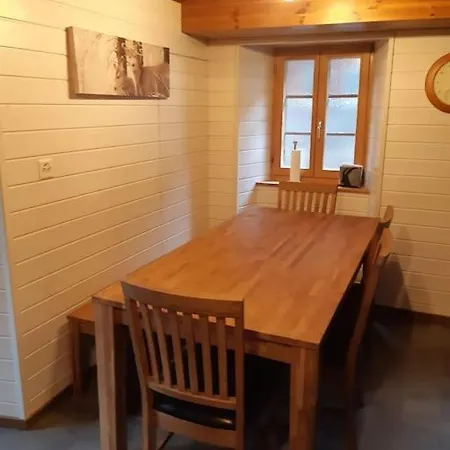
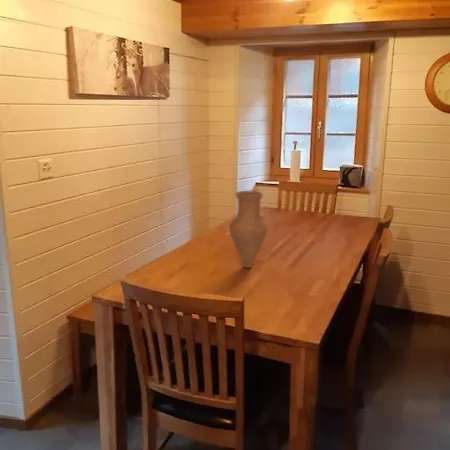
+ vase (248, 230)
